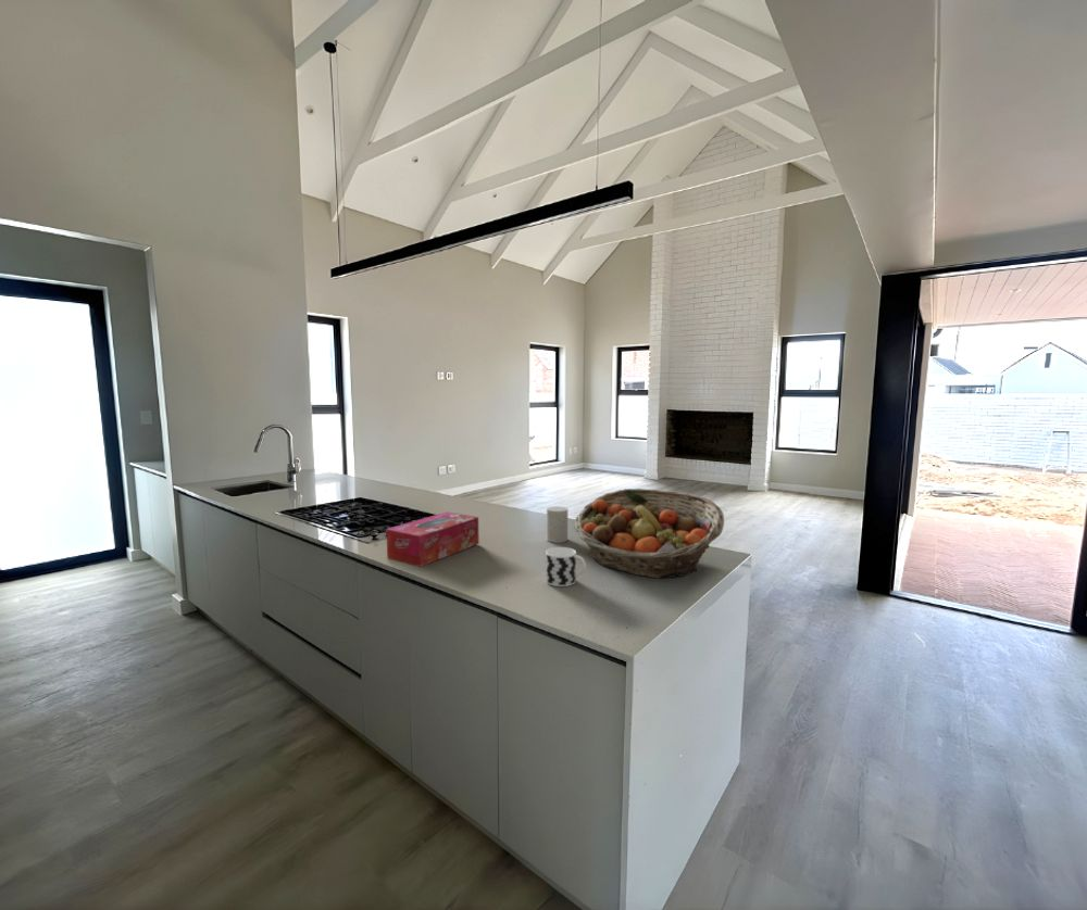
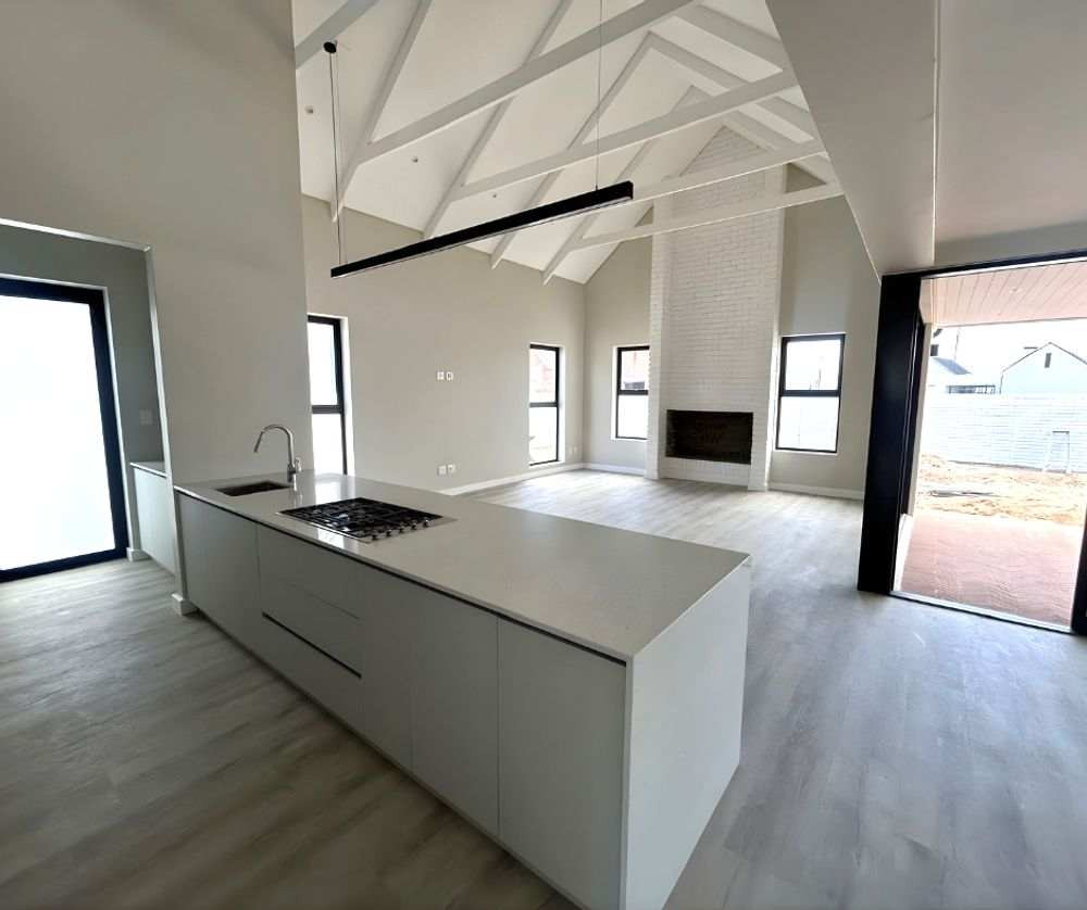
- cup (557, 523)
- tissue box (435, 536)
- fruit basket (646, 529)
- cup (565, 567)
